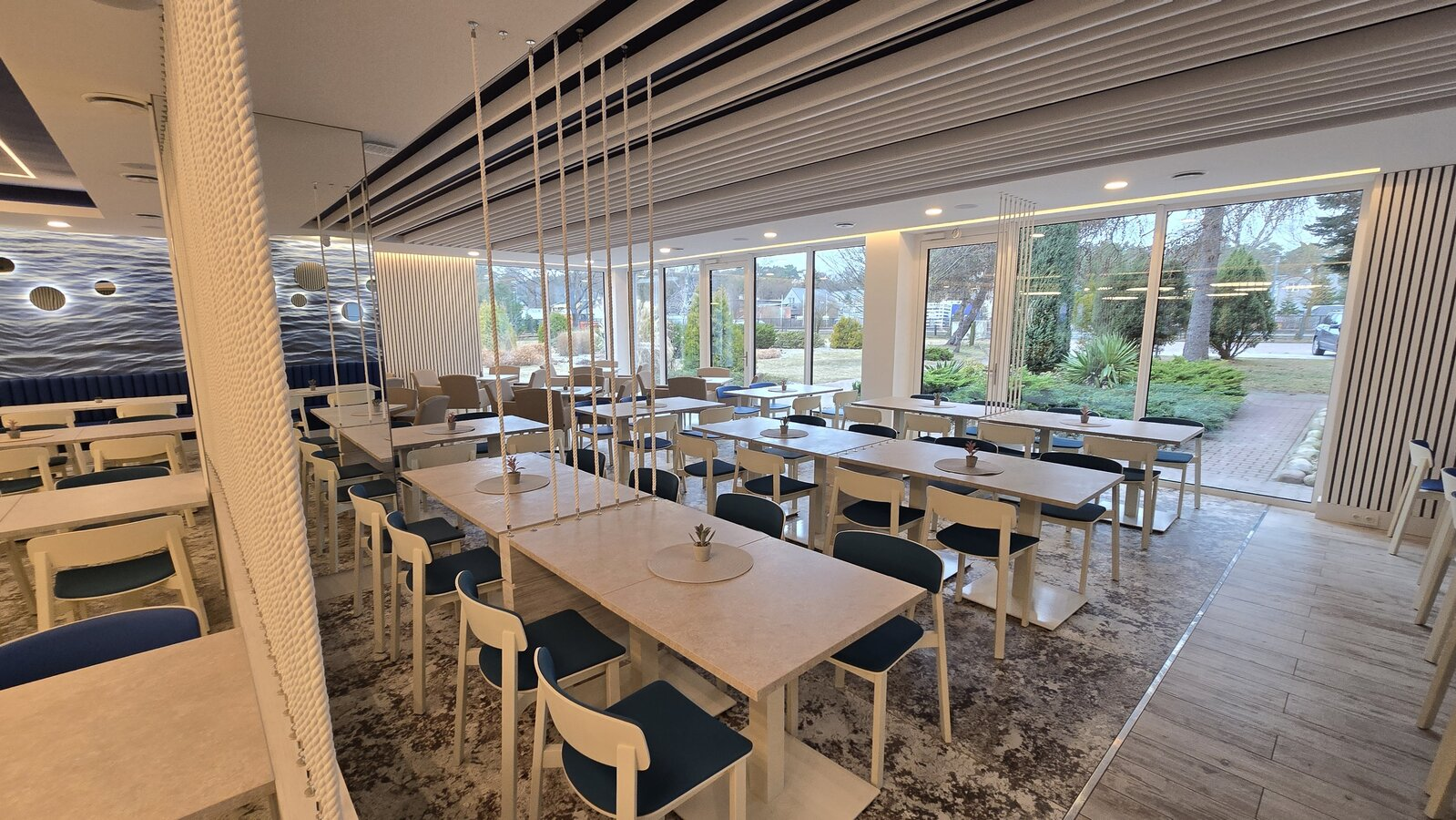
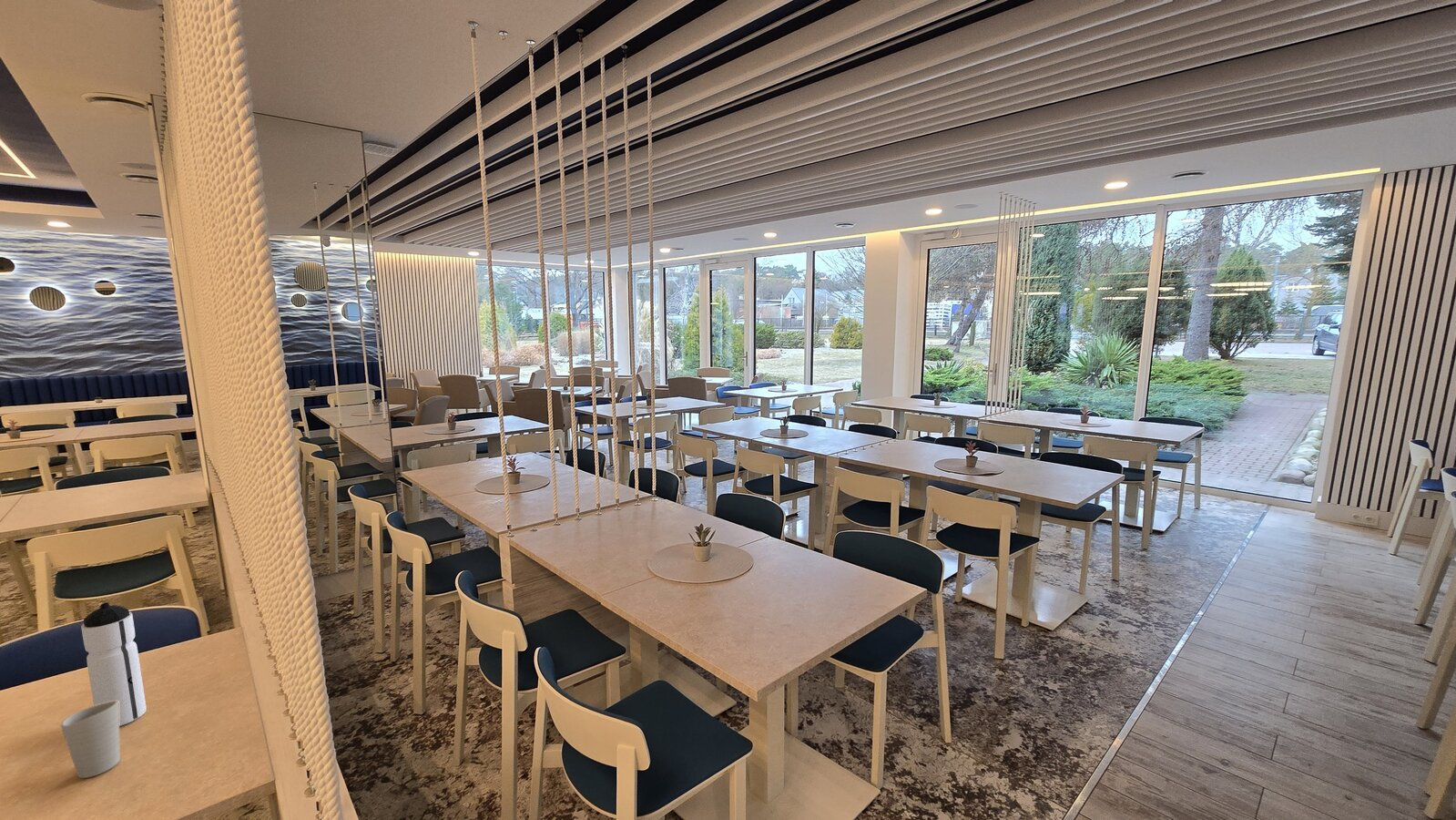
+ cup (94, 738)
+ water bottle (113, 661)
